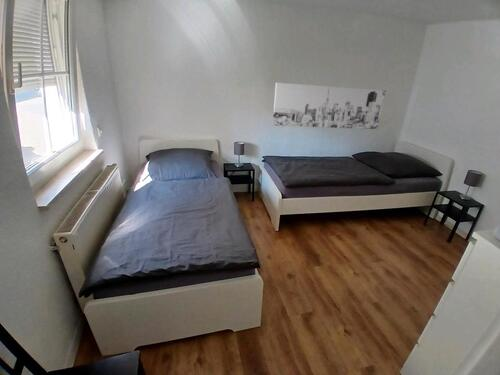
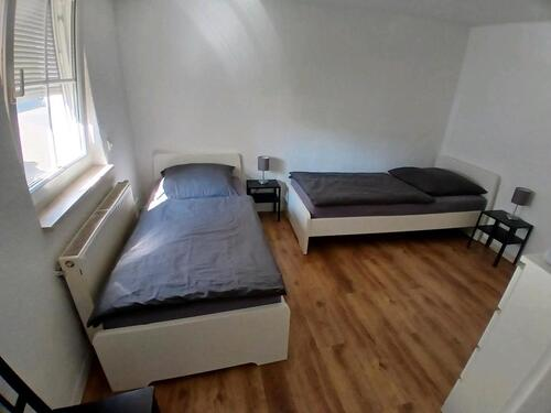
- wall art (330, 107)
